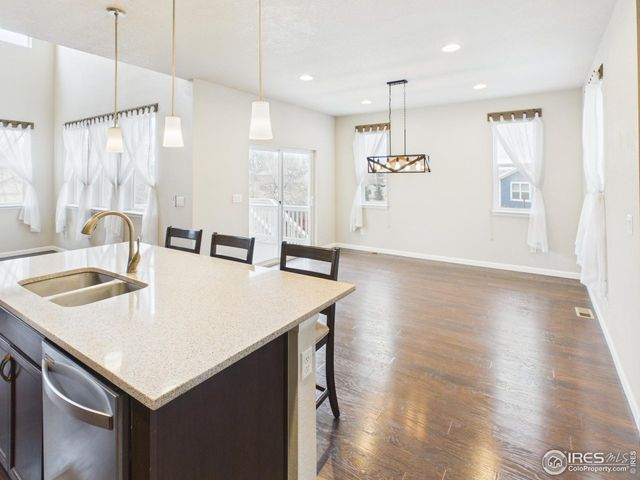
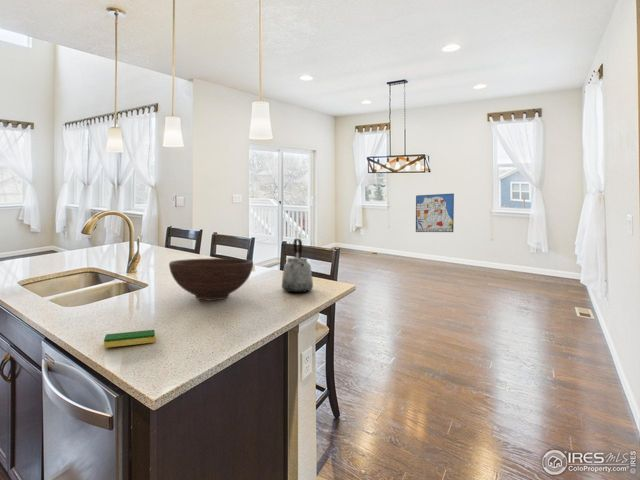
+ dish sponge (130, 338)
+ wall art (434, 213)
+ fruit bowl (212, 279)
+ kettle (298, 265)
